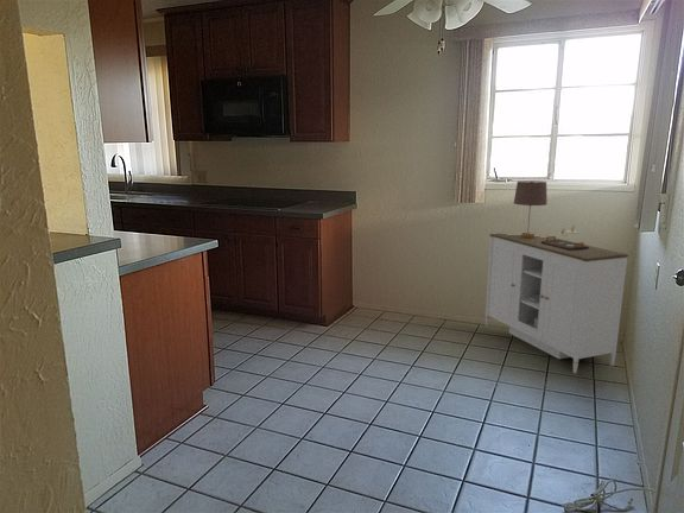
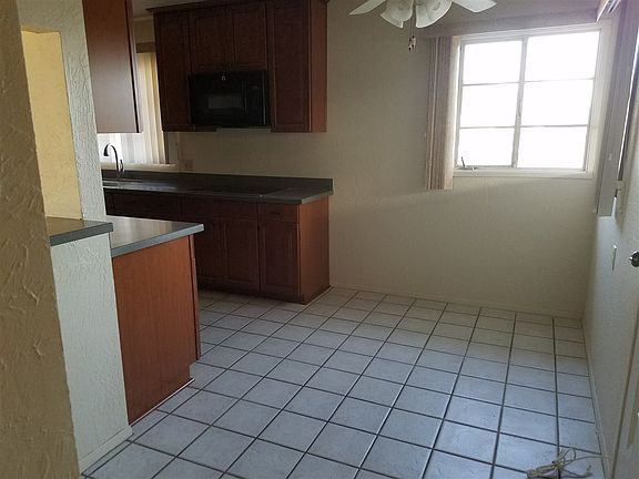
- cabinet (550, 266)
